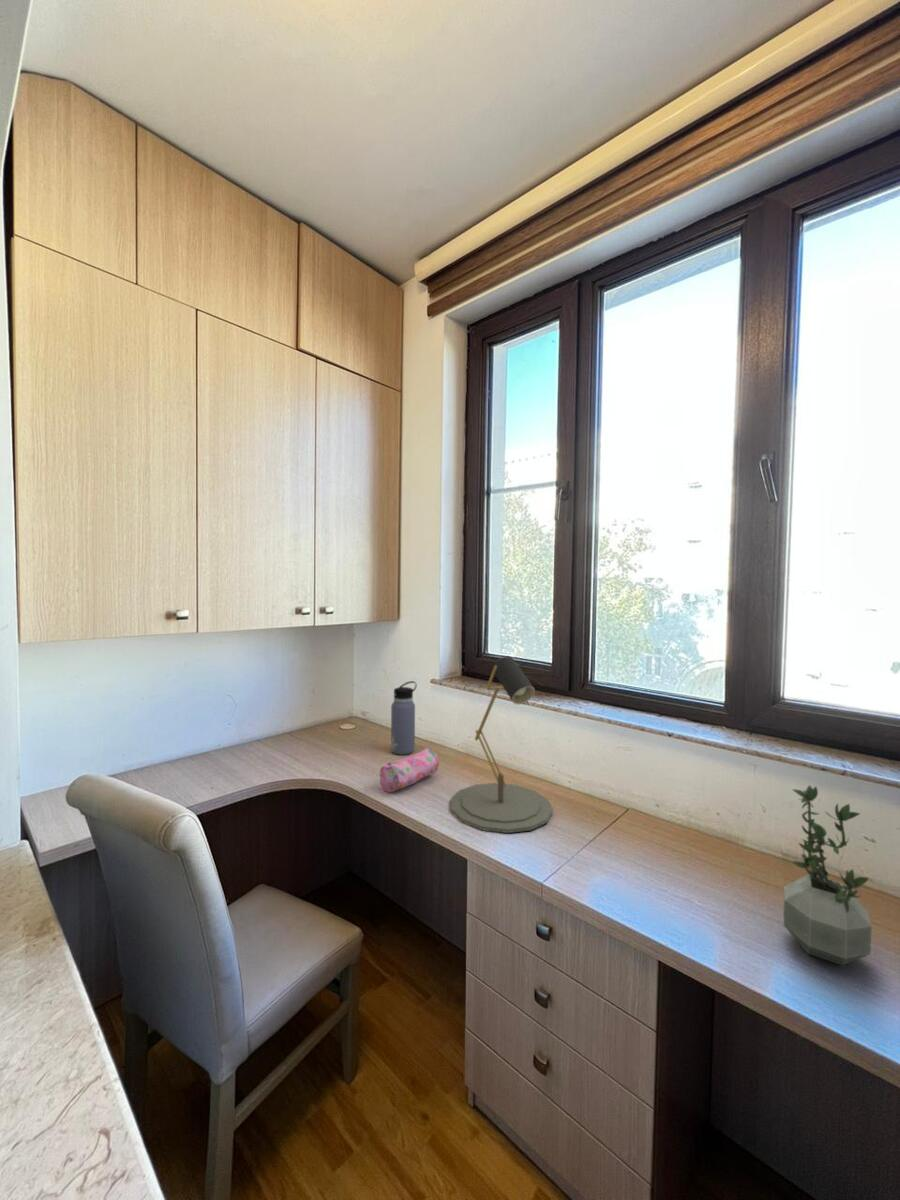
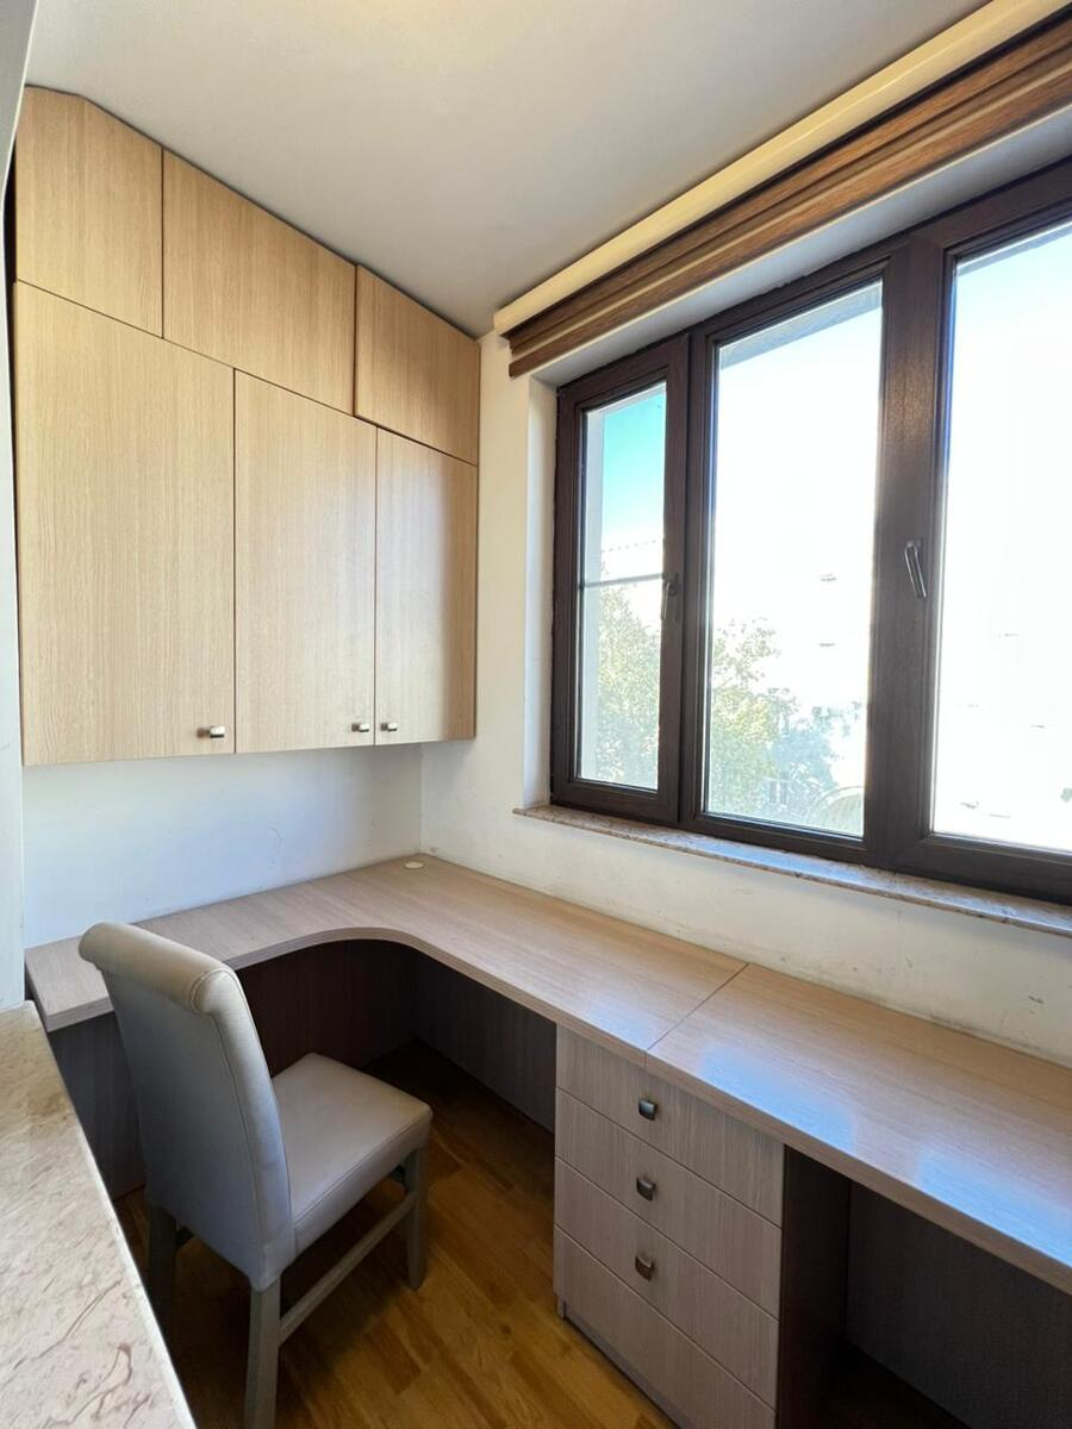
- pencil case (409, 769)
- desk lamp (485, 739)
- potted plant (827, 877)
- water bottle (403, 715)
